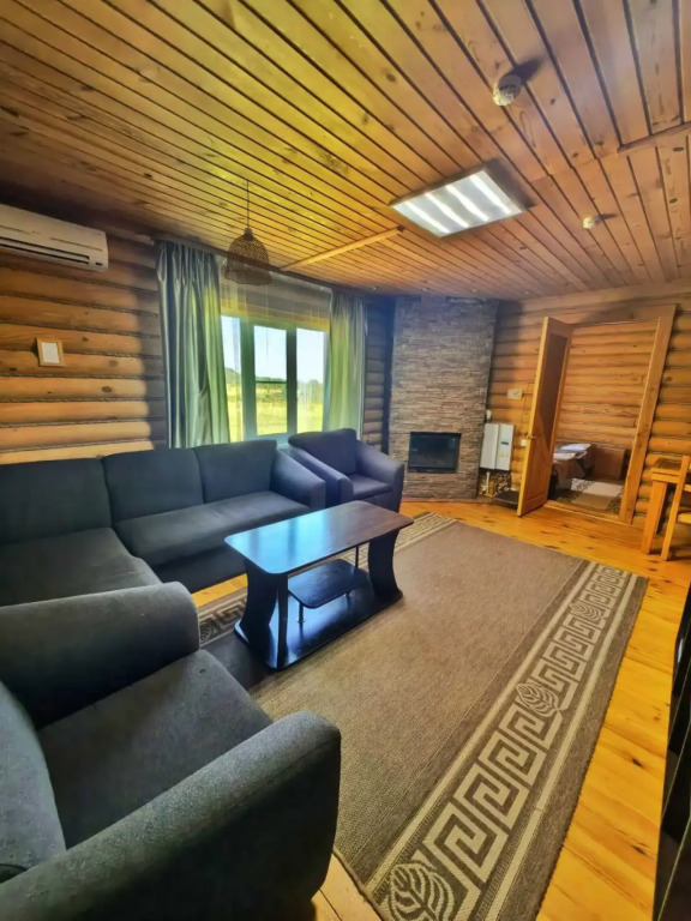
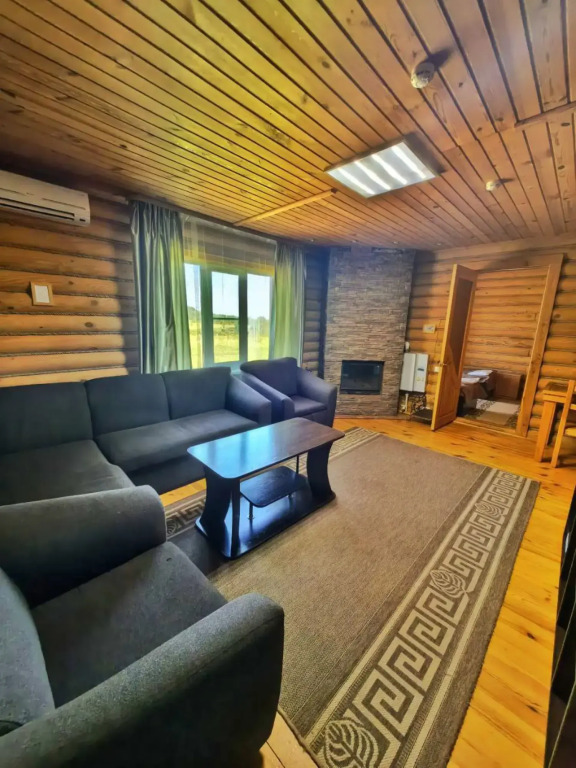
- pendant lamp (247, 230)
